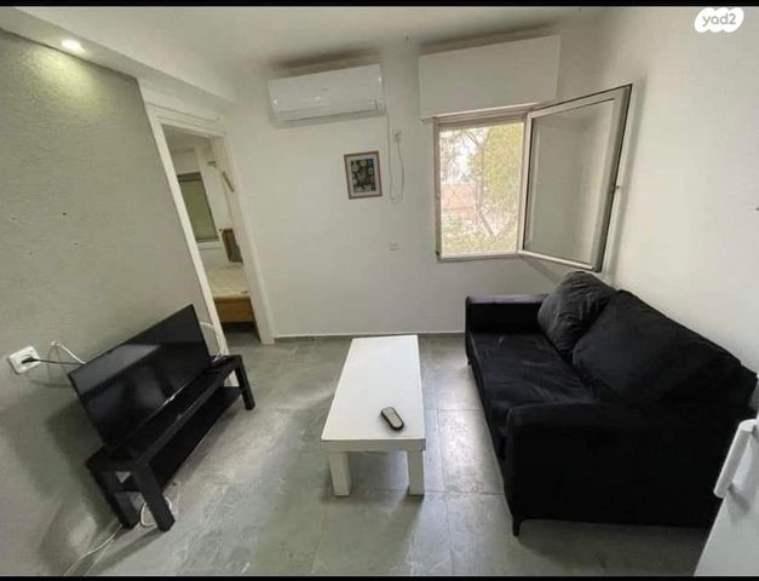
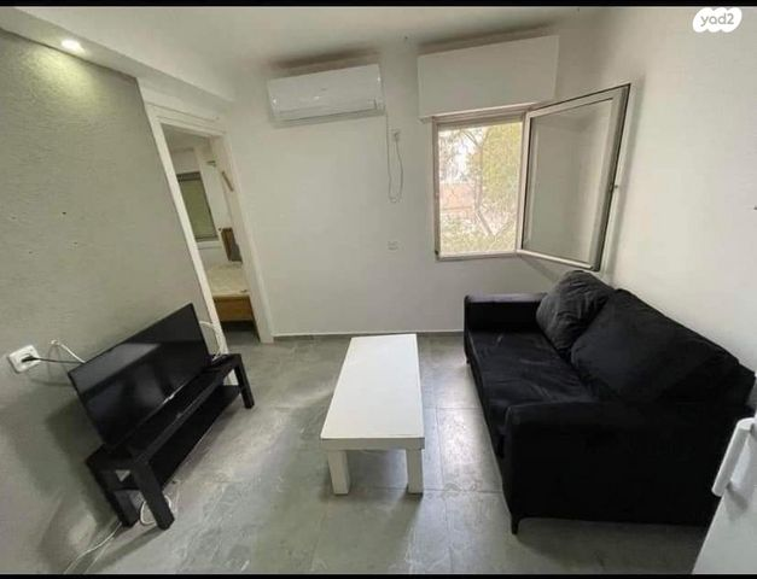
- remote control (392, 418)
- wall art (363, 176)
